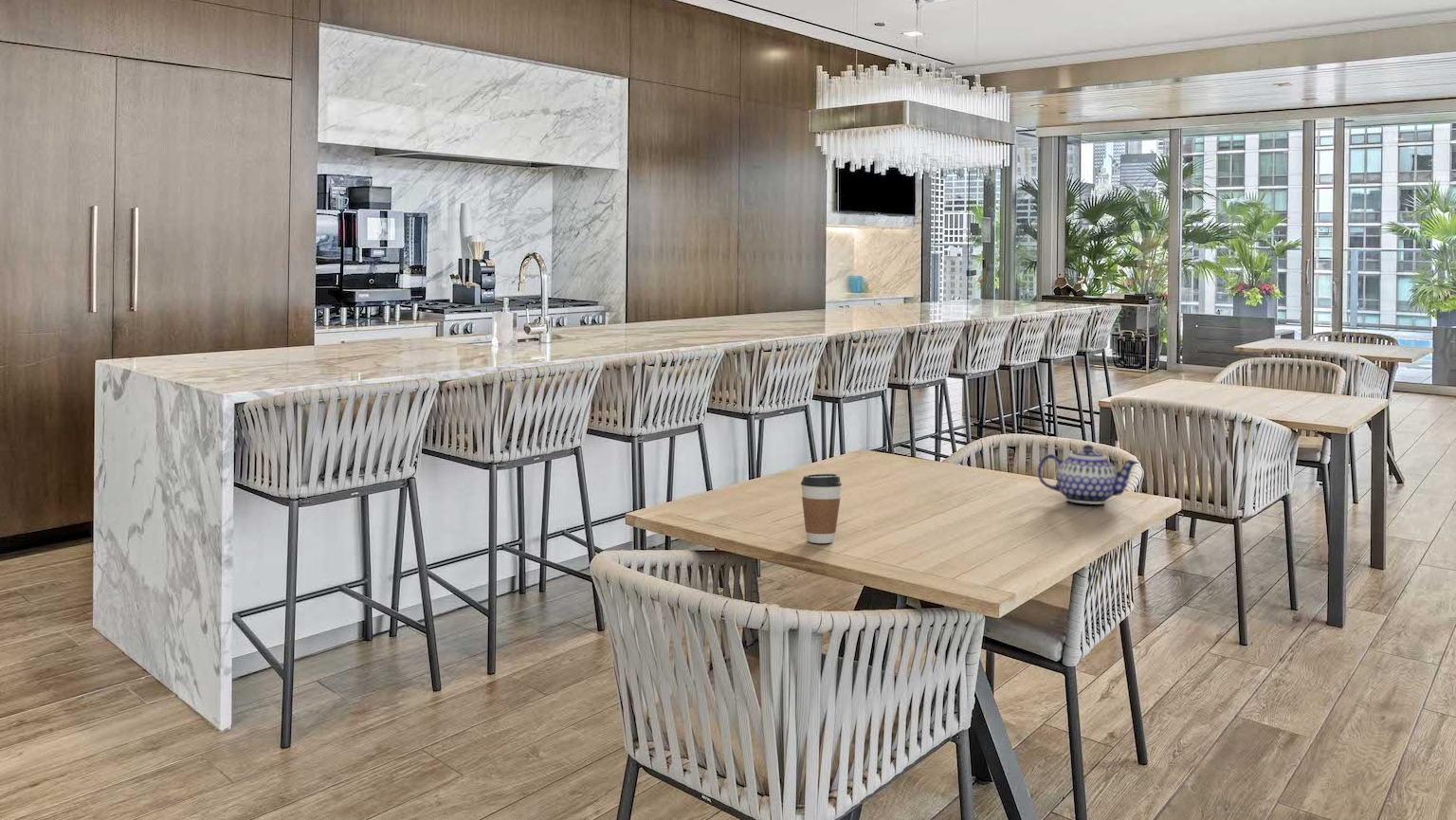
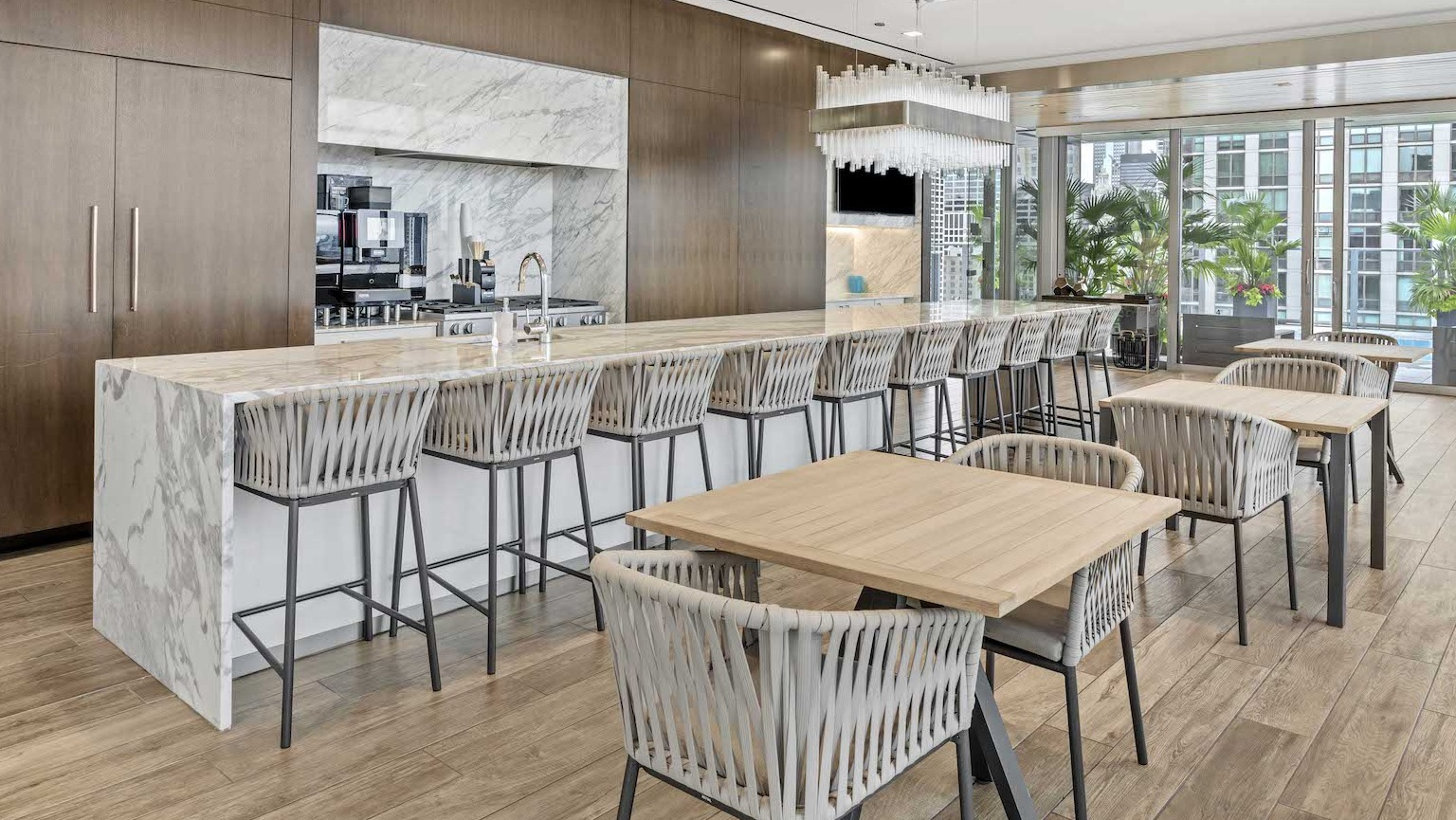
- coffee cup (821, 508)
- teapot (1087, 473)
